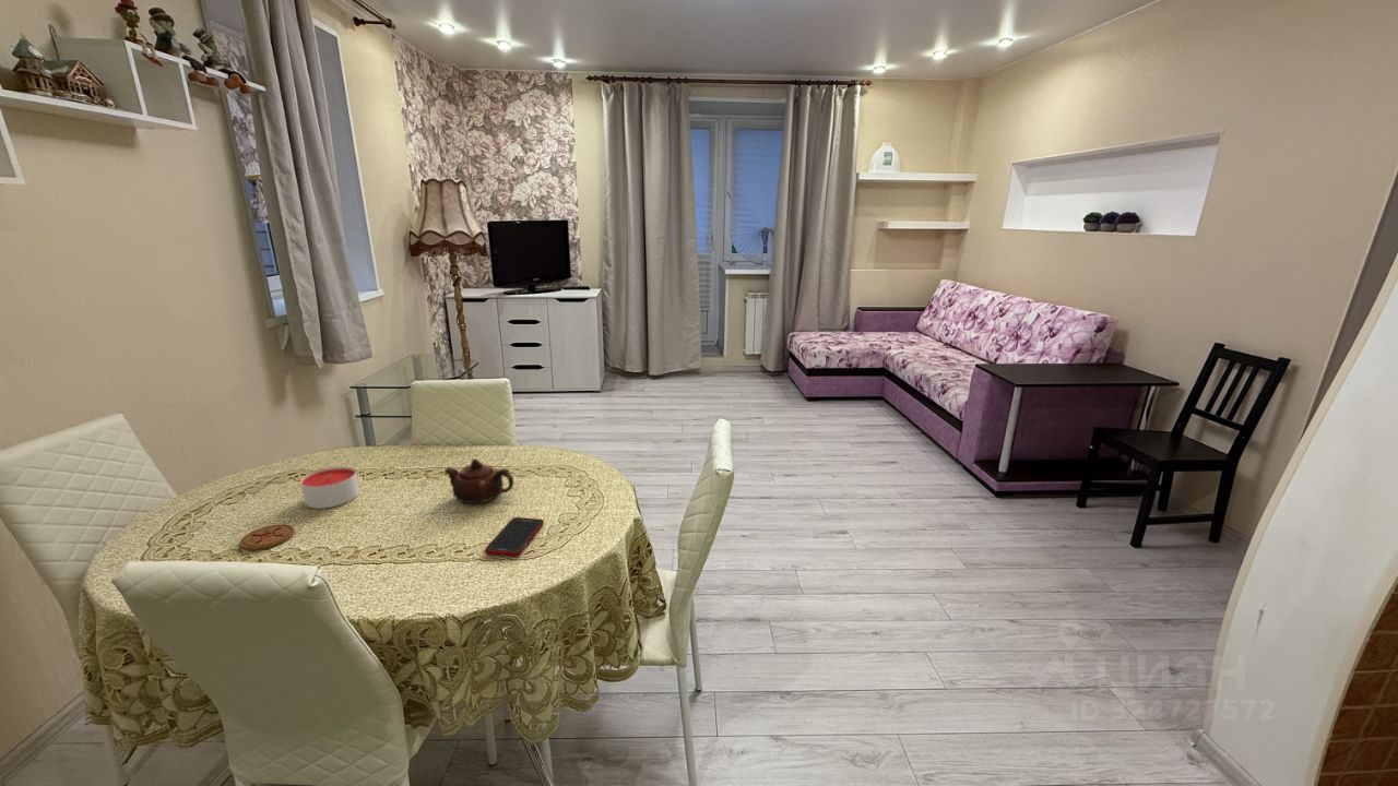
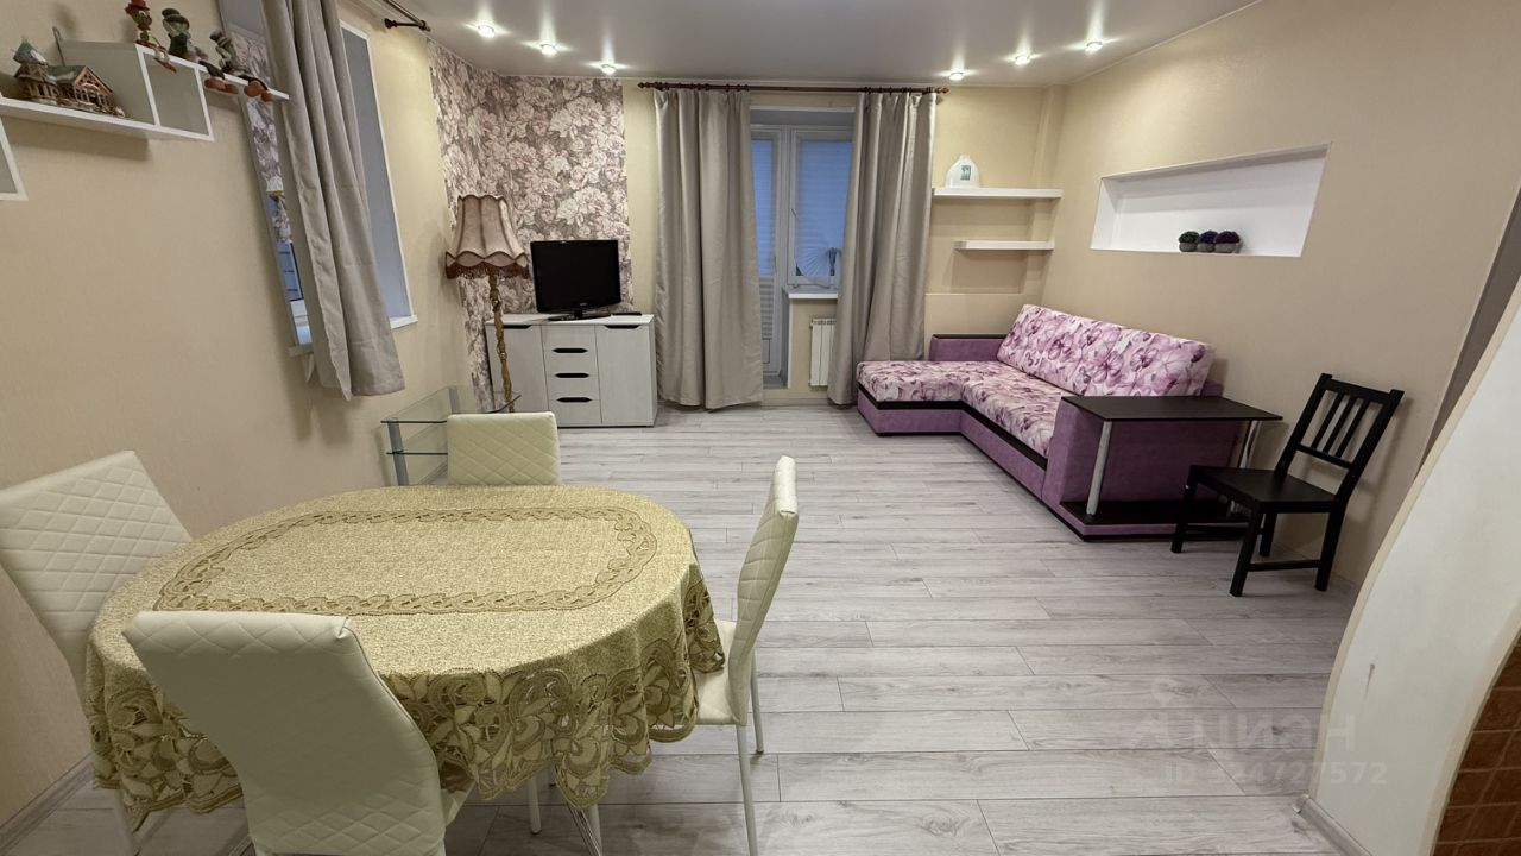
- candle (330, 486)
- cell phone (516, 536)
- teapot (478, 477)
- coaster (268, 536)
